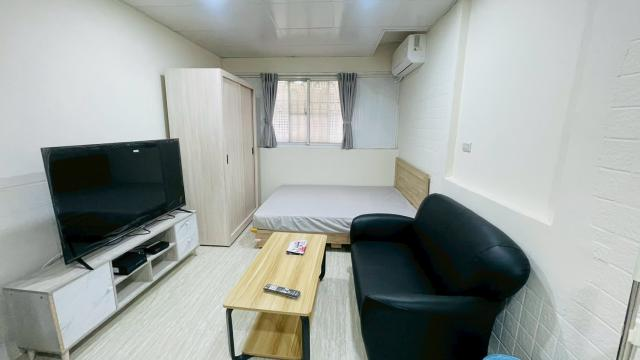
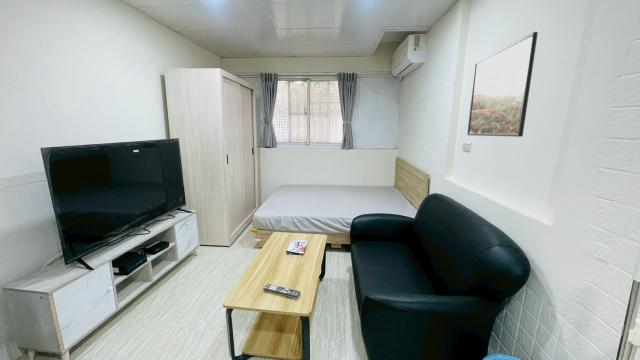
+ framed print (495, 94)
